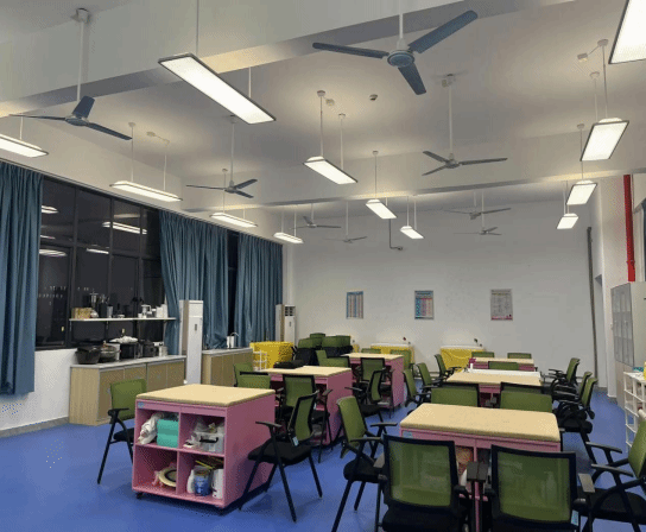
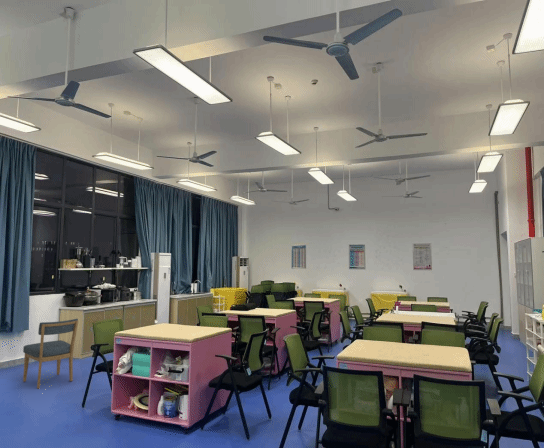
+ chair (51, 350)
